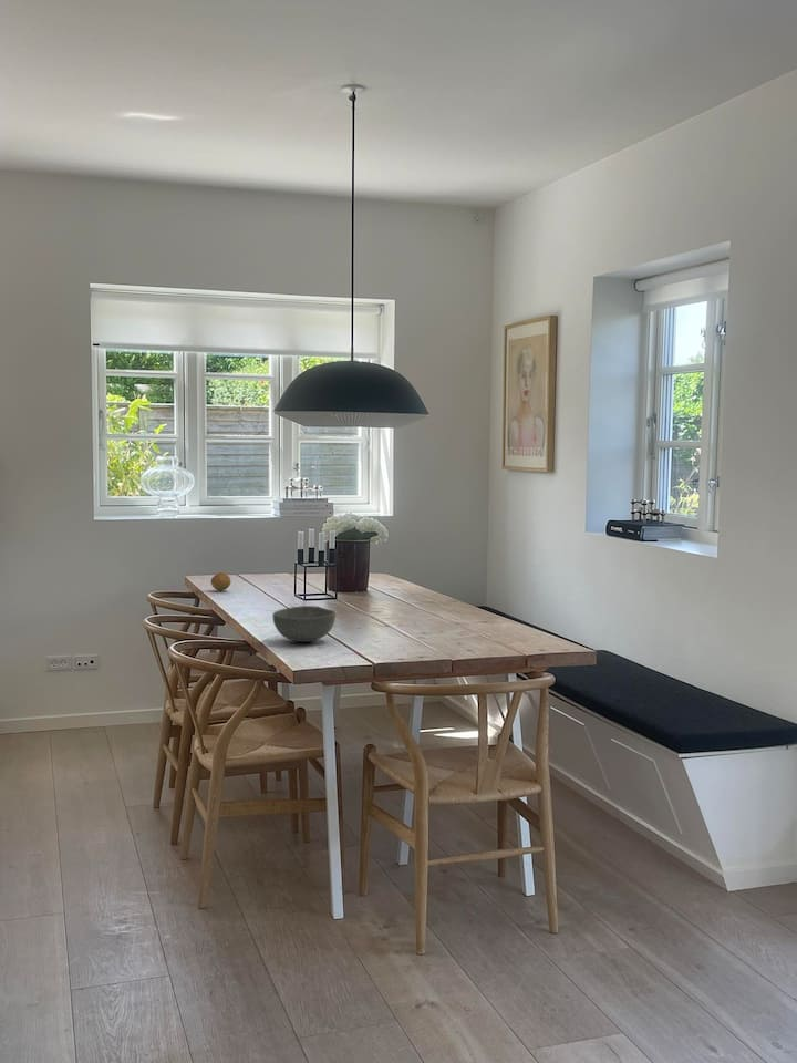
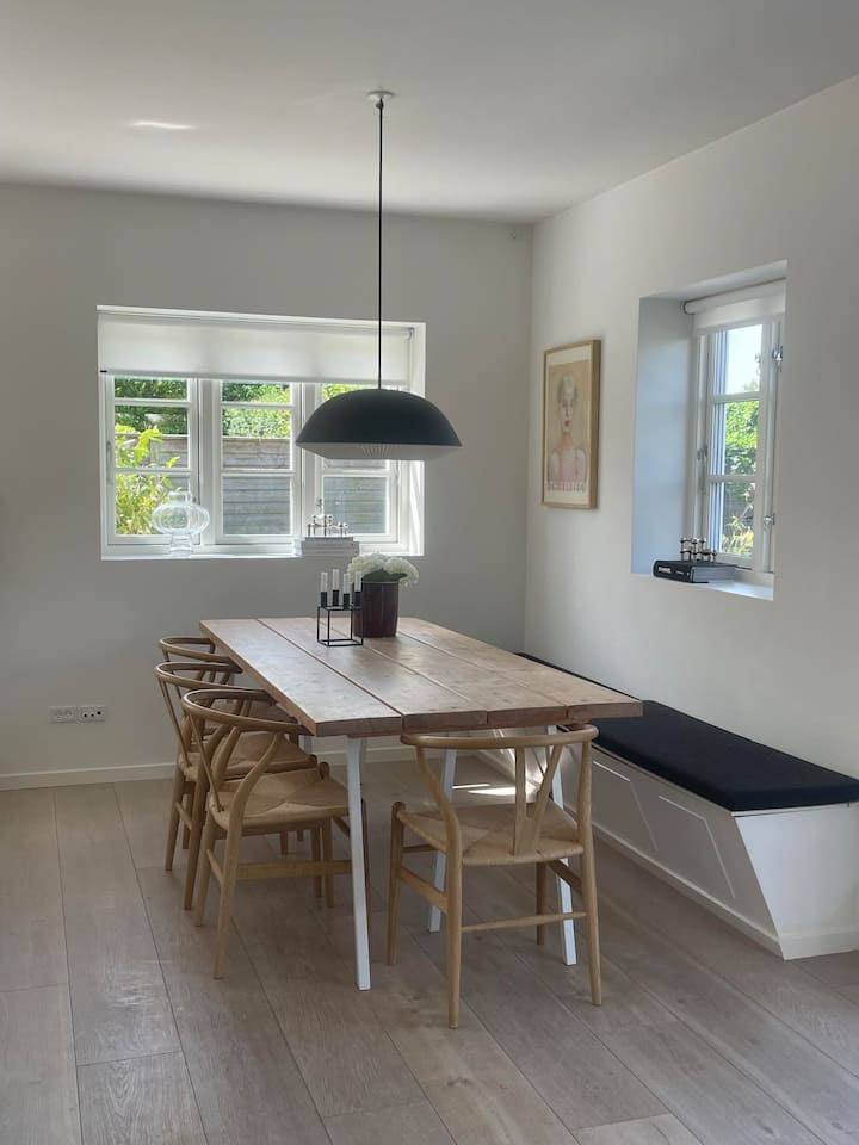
- fruit (220, 581)
- bowl (303, 626)
